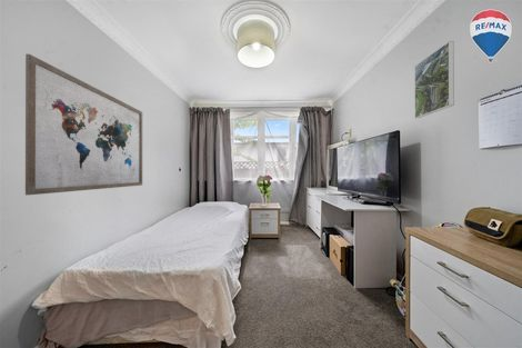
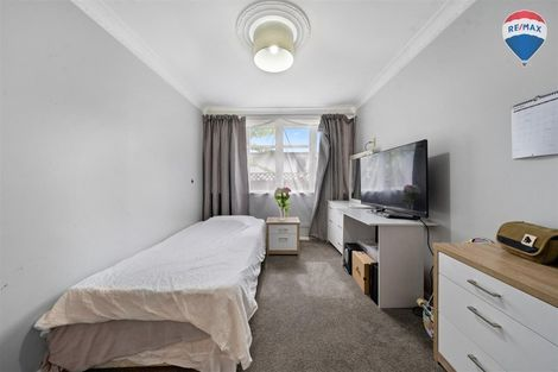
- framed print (432, 83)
- wall art (102, 140)
